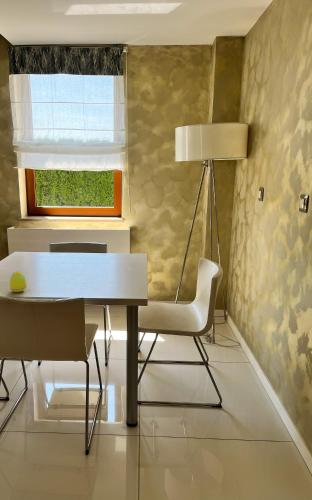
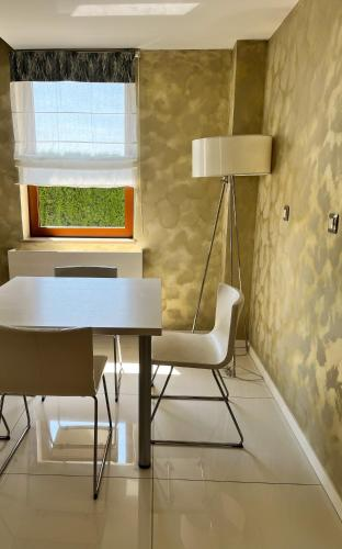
- egg (17, 281)
